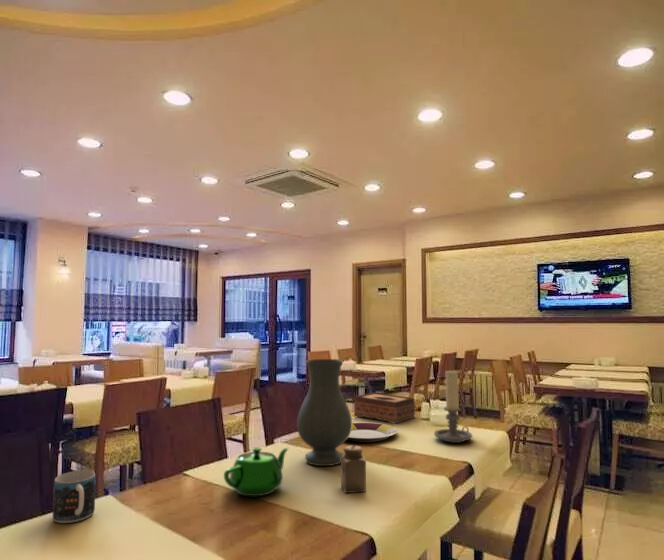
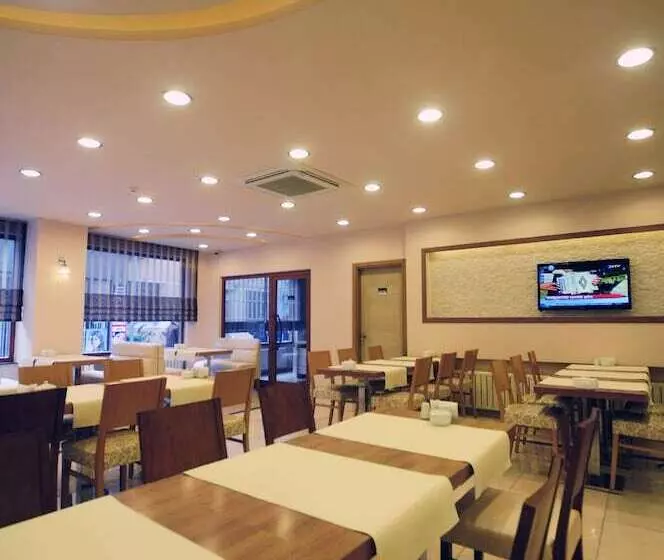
- mug (76, 498)
- teapot (258, 468)
- vase (324, 410)
- plate (364, 432)
- tissue box (384, 407)
- salt shaker (353, 467)
- candle holder (454, 404)
